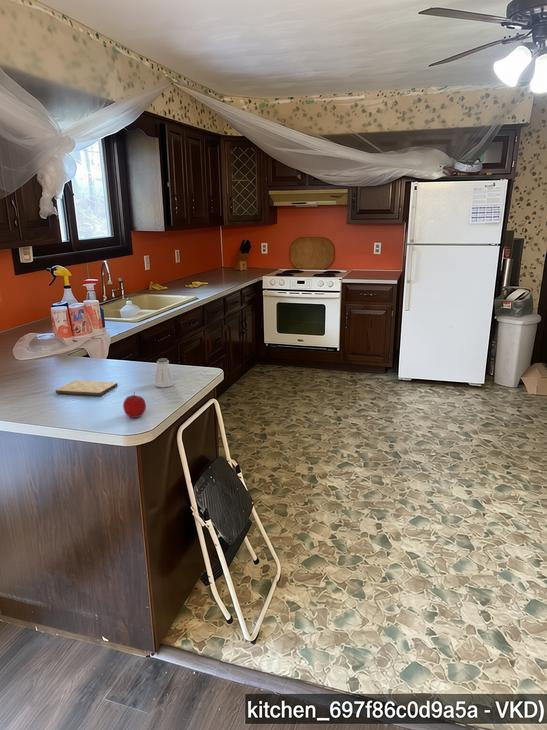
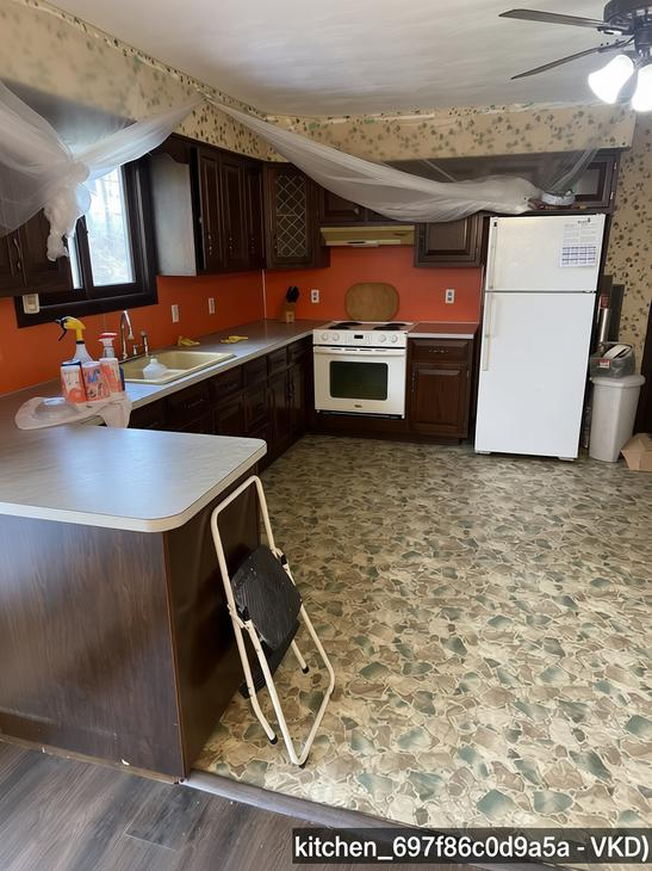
- cutting board (87, 387)
- saltshaker (163, 371)
- apple (134, 404)
